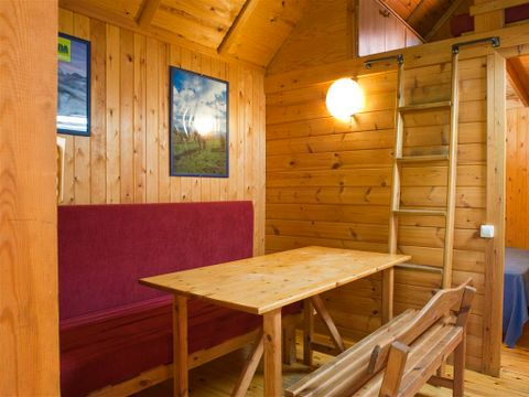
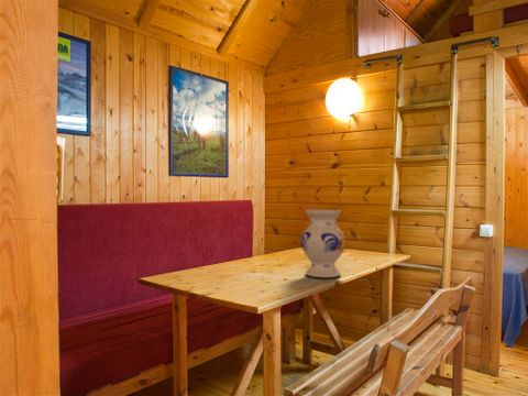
+ vase (322, 242)
